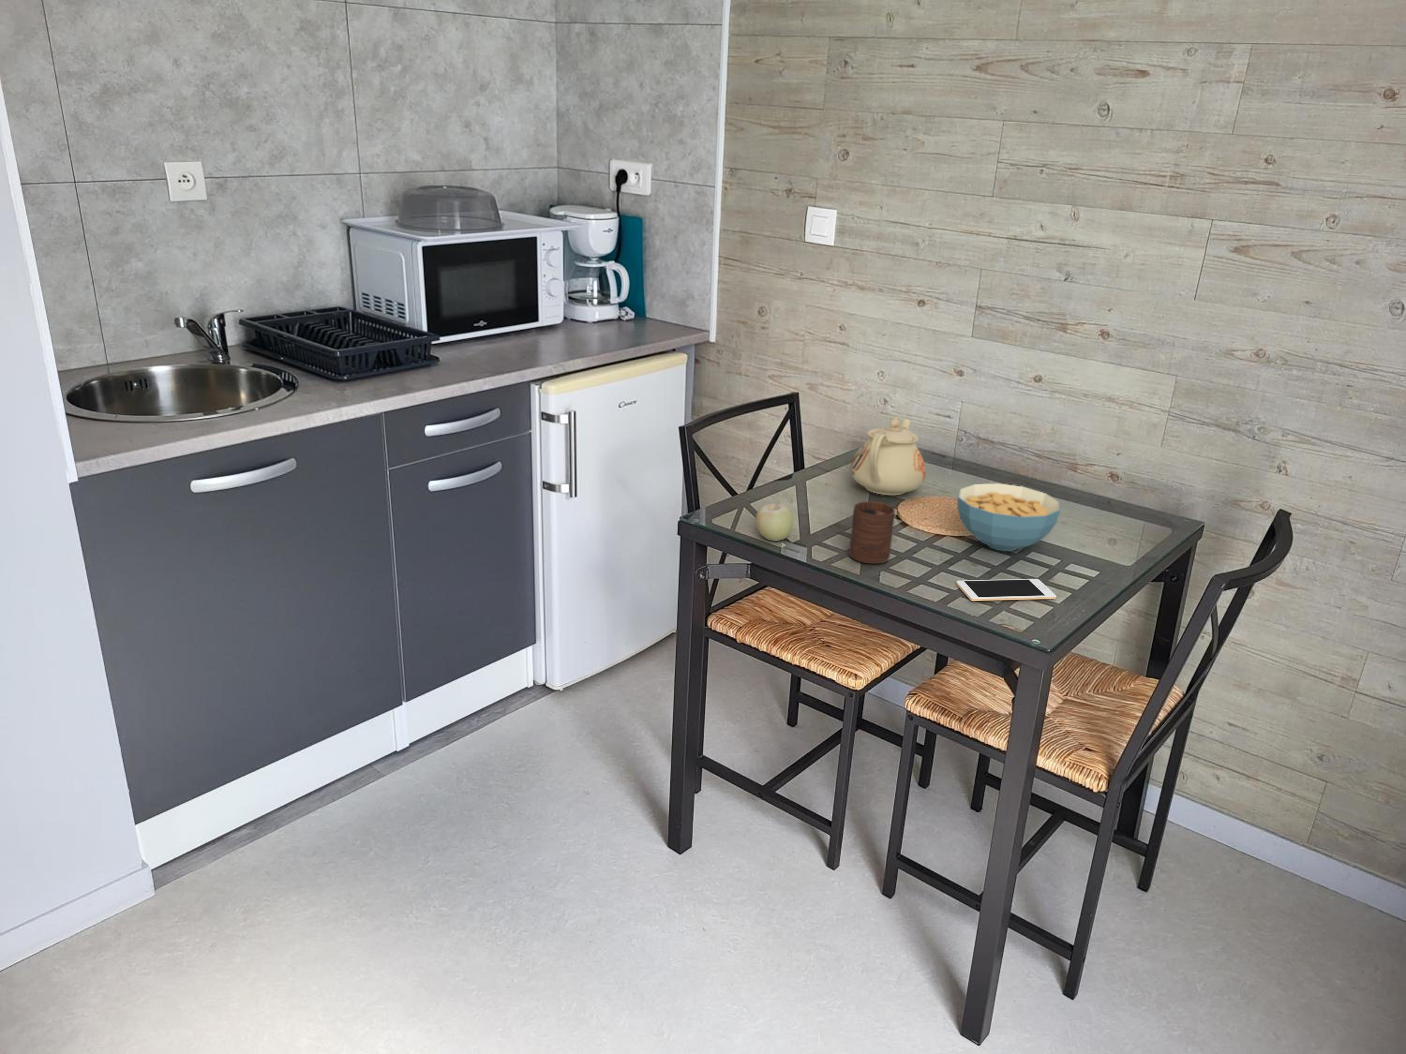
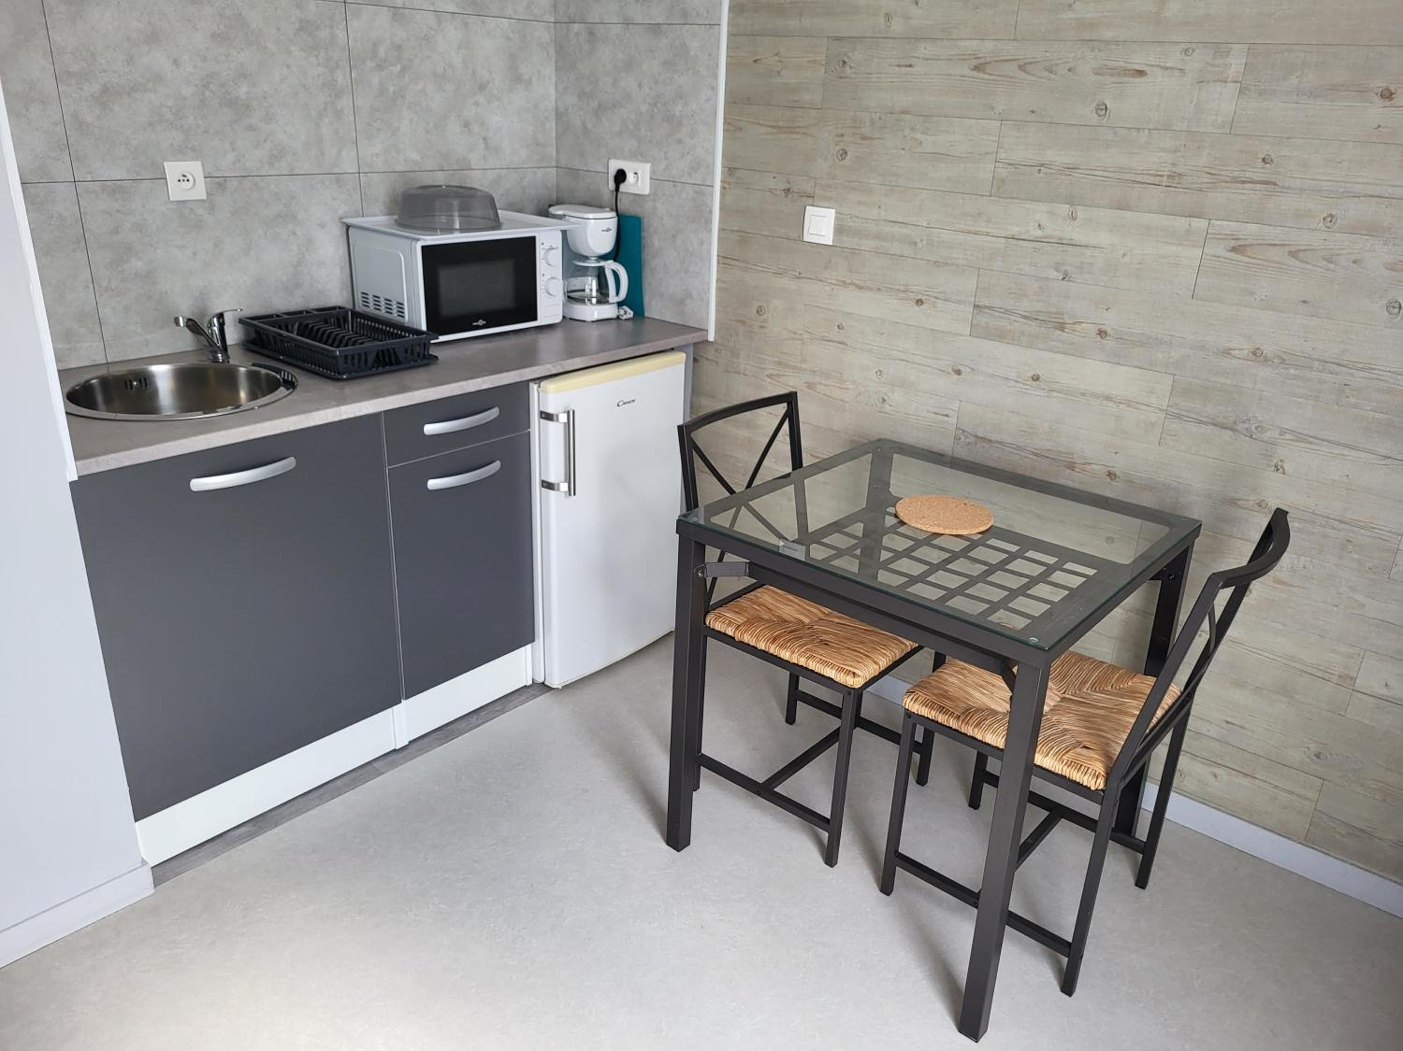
- fruit (775, 518)
- cell phone (1005, 590)
- cup (871, 530)
- teapot (889, 453)
- cereal bowl (1005, 523)
